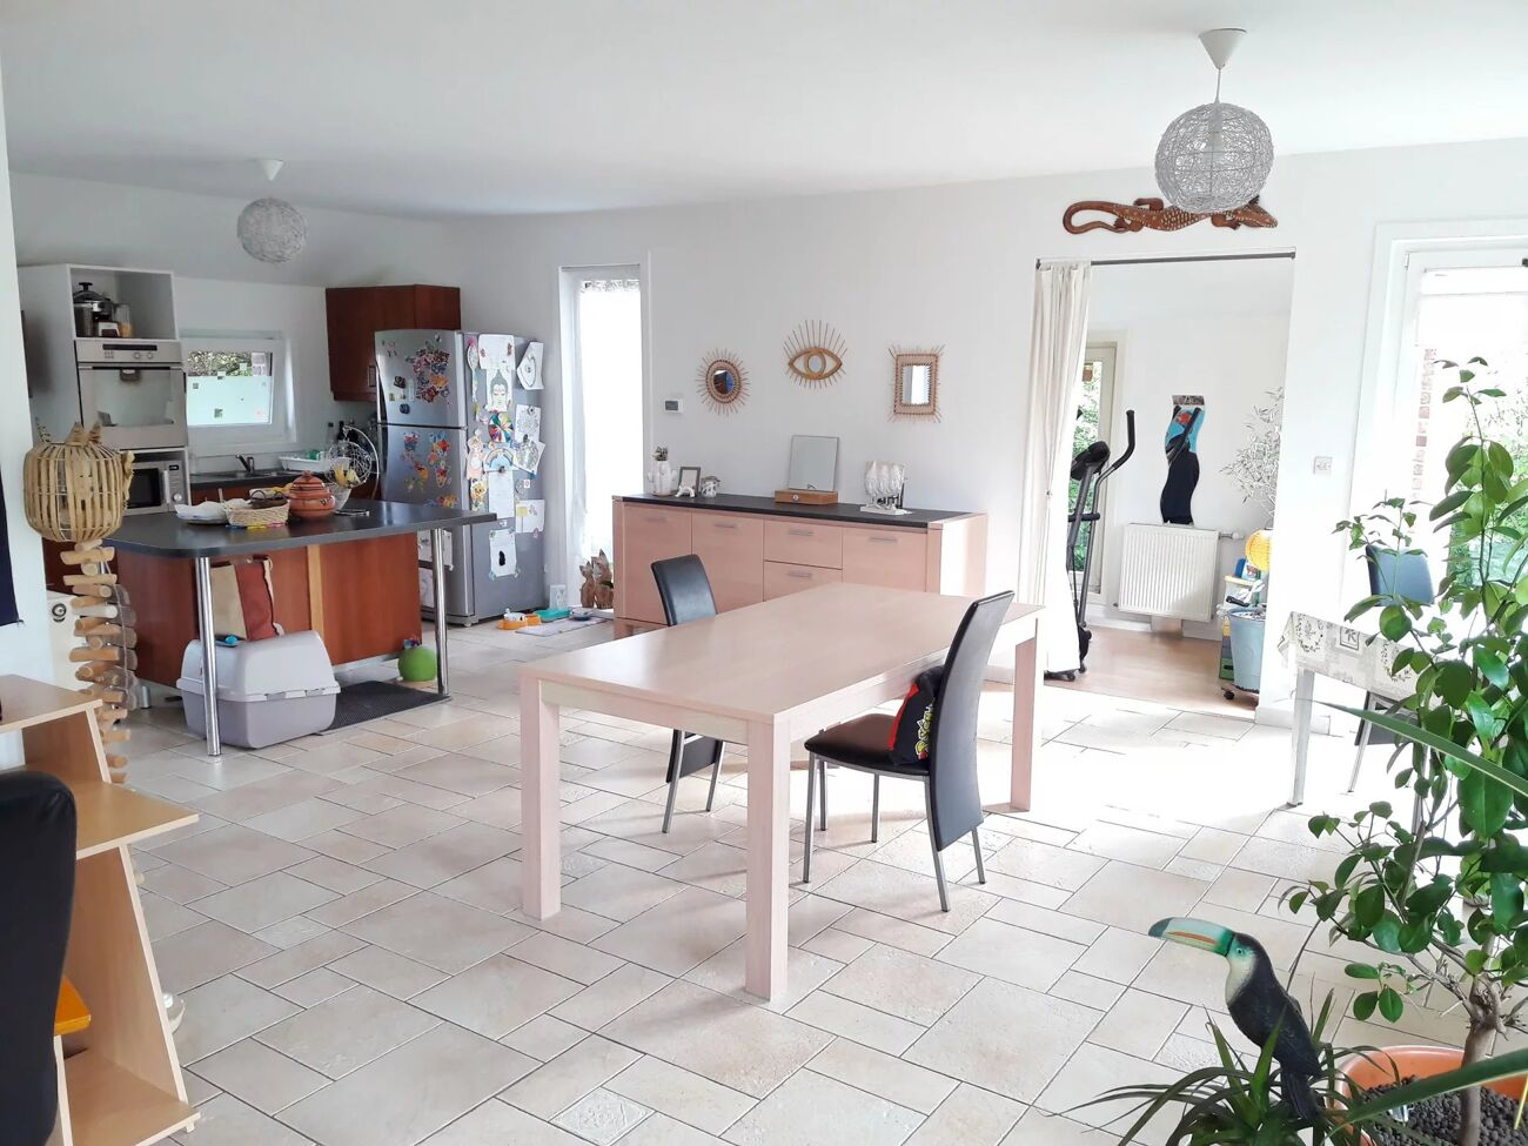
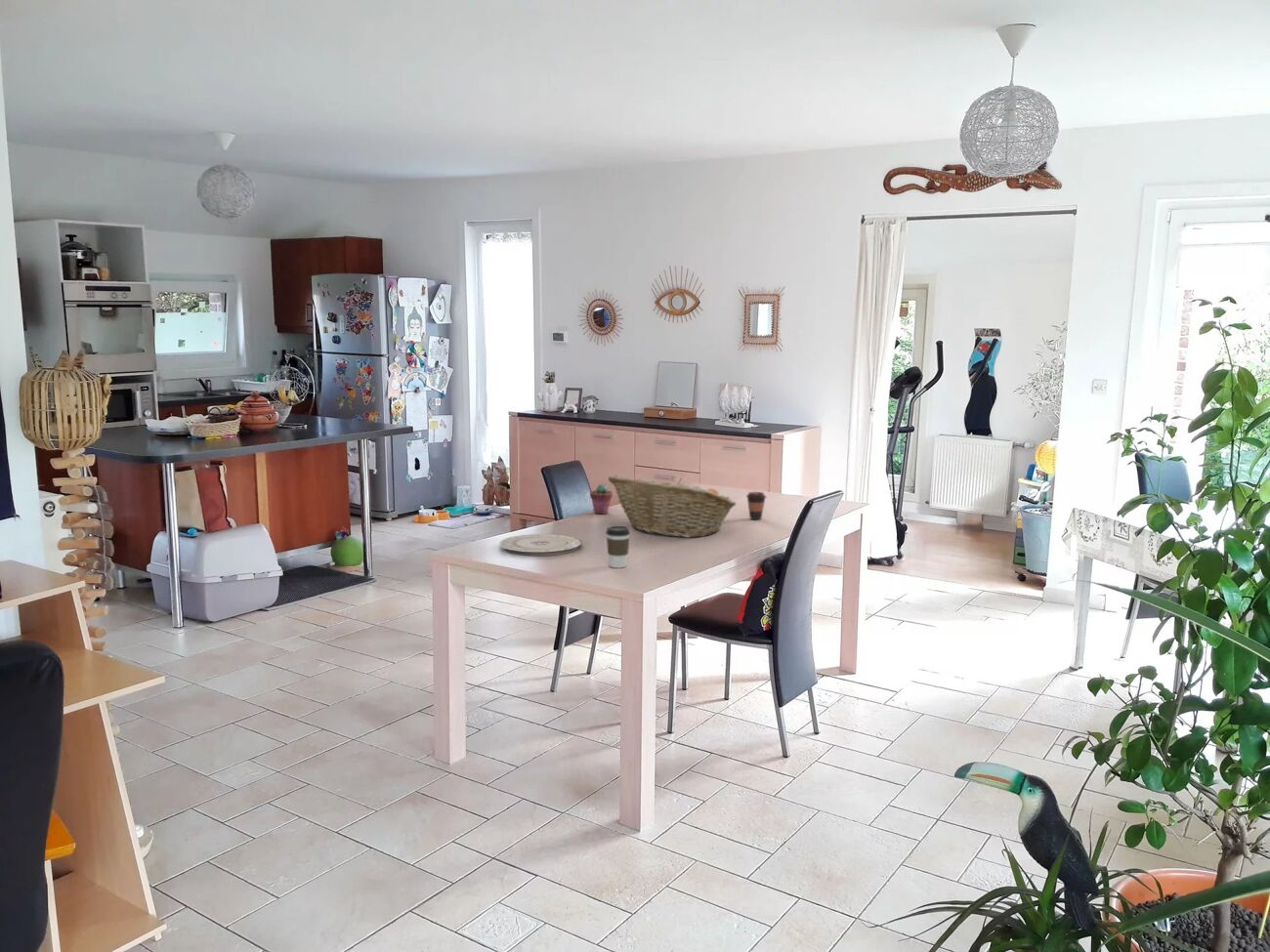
+ coffee cup (617, 547)
+ fruit basket (670, 501)
+ potted succulent (601, 497)
+ coffee cup (755, 506)
+ plate (540, 544)
